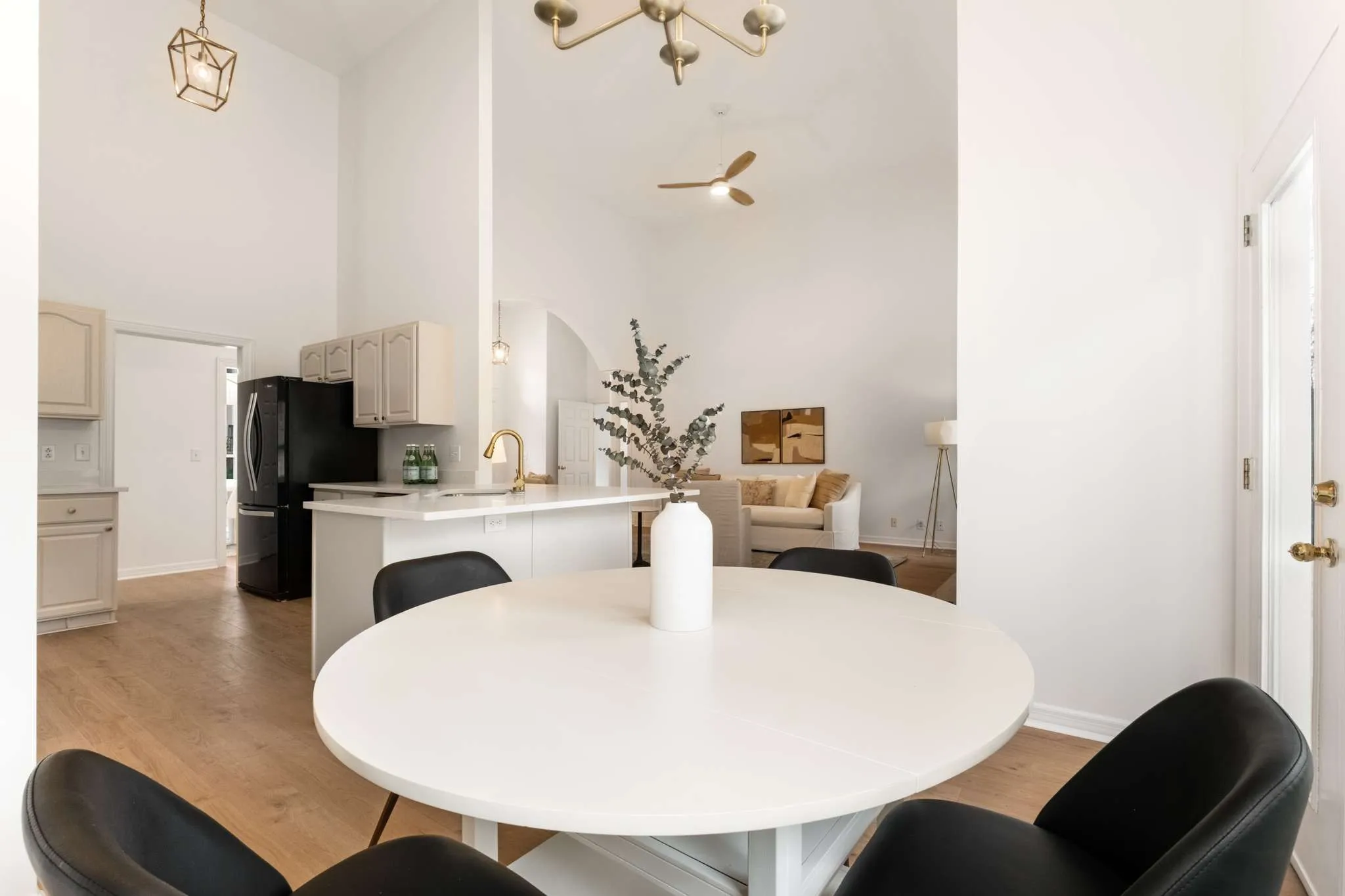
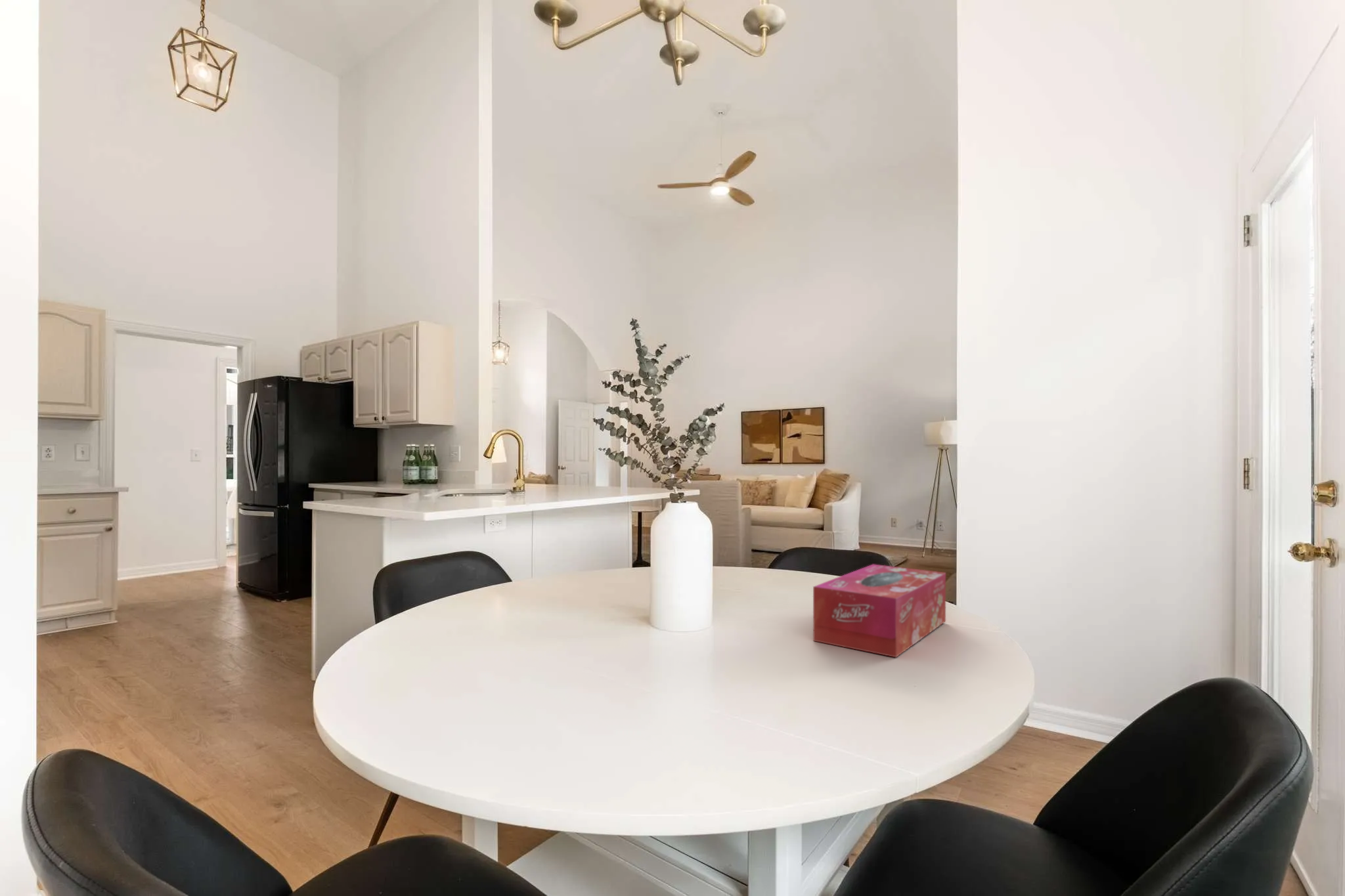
+ tissue box (883, 605)
